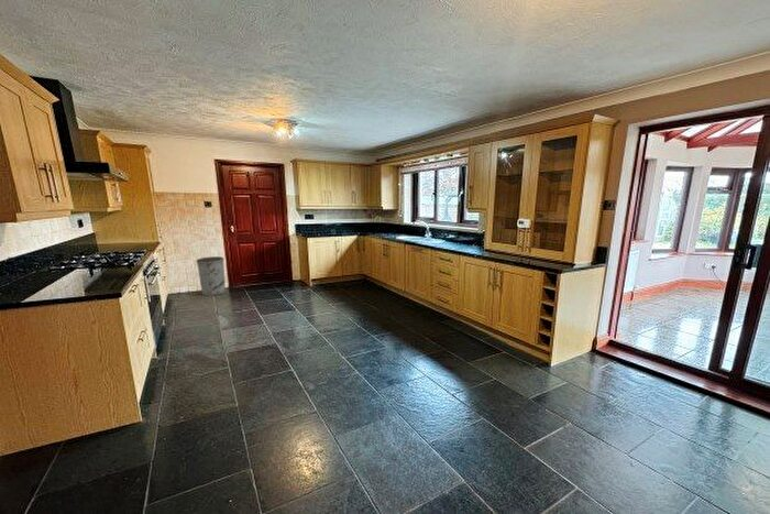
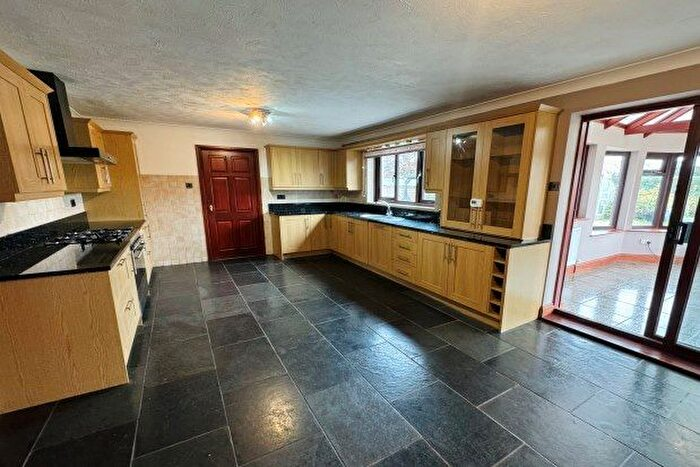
- trash can (211, 274)
